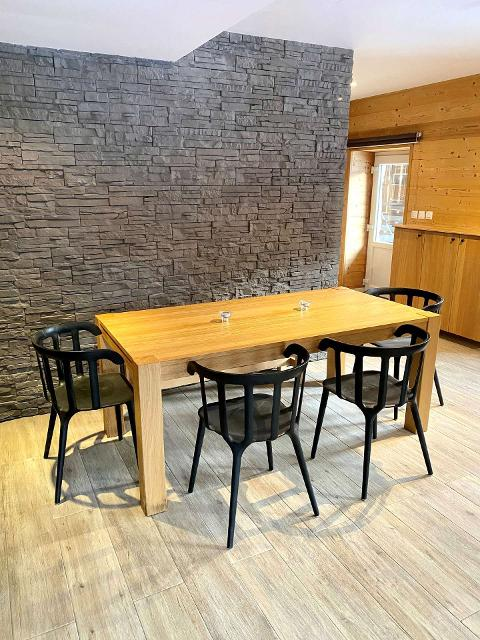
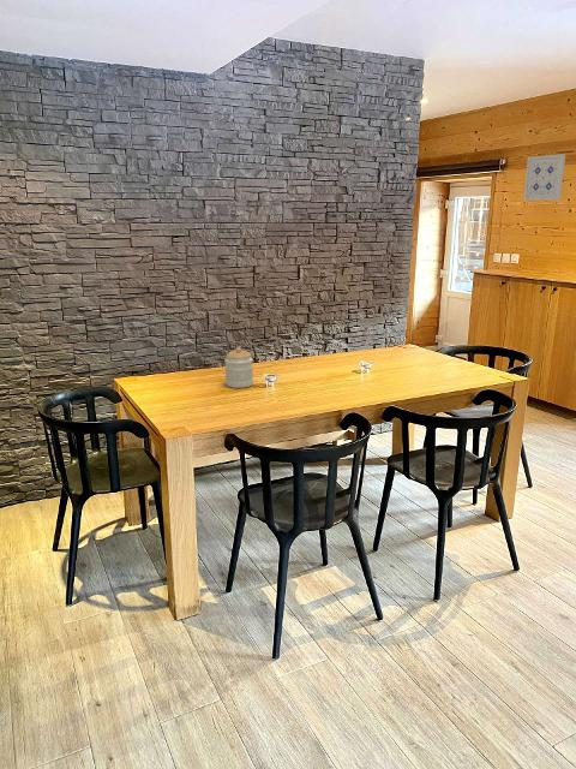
+ jar (239, 365)
+ wall art (544, 178)
